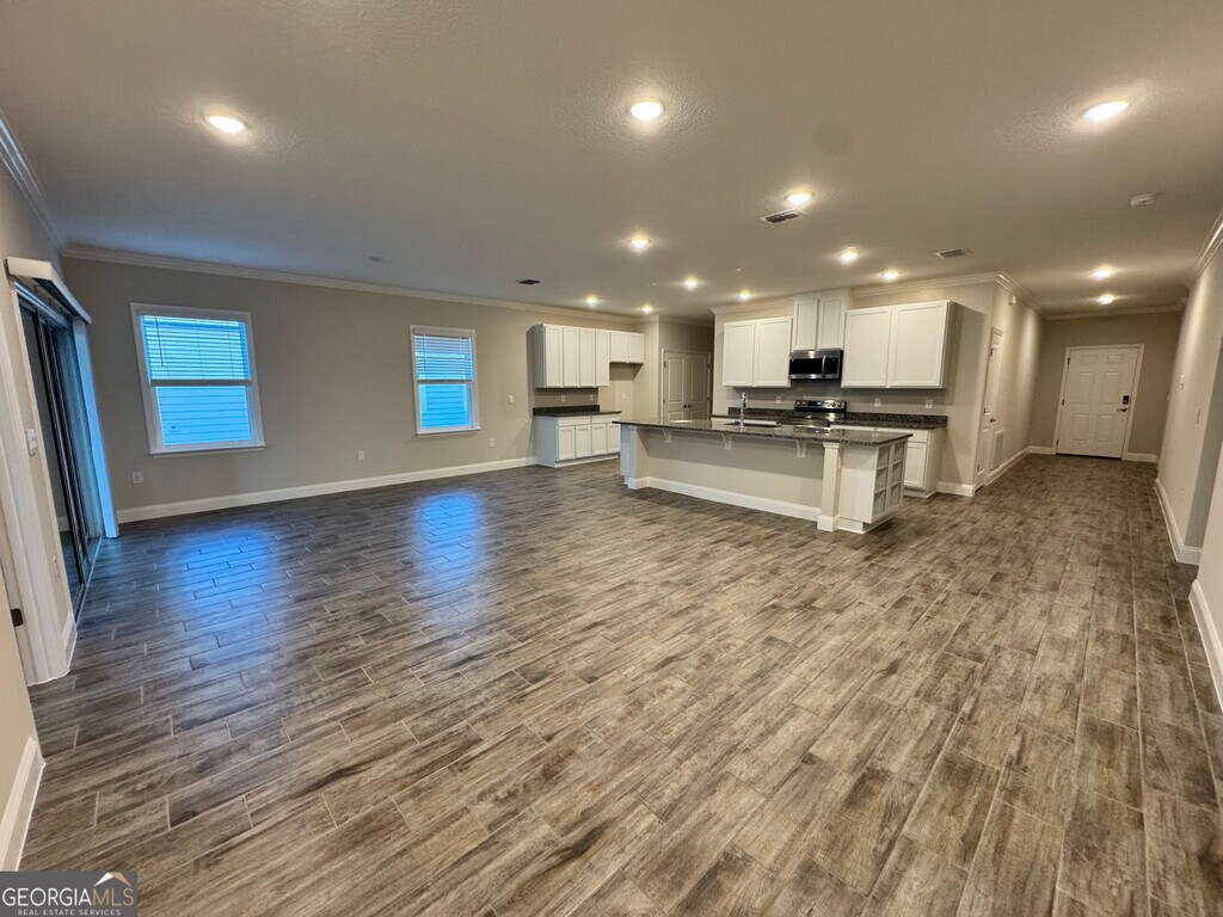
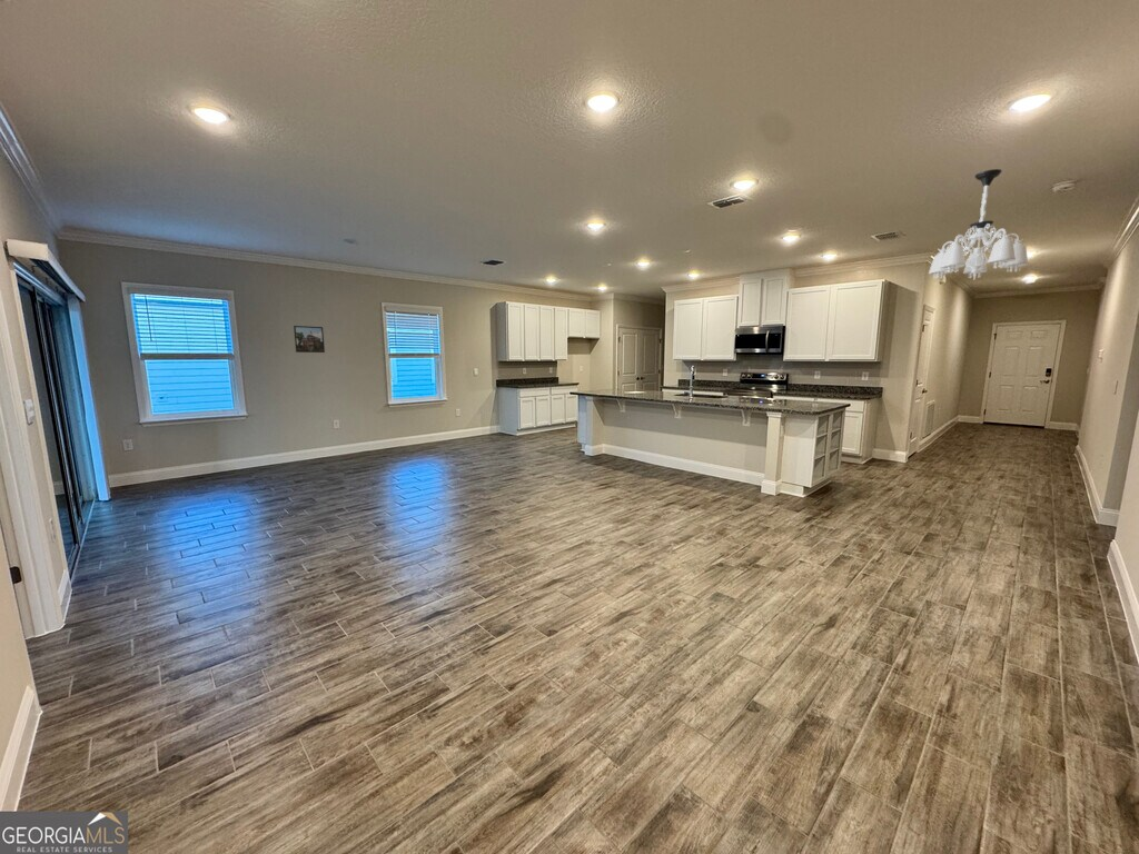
+ chandelier (980, 228)
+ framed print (309, 339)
